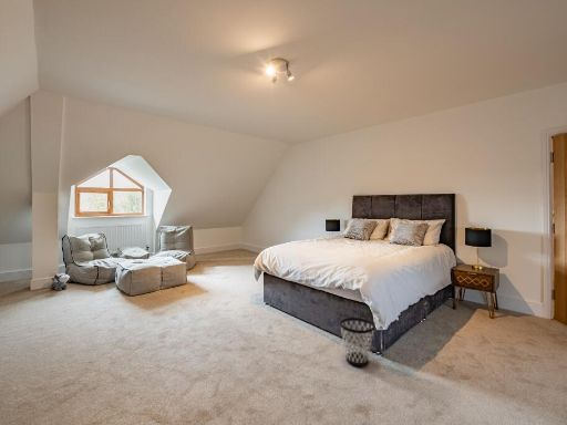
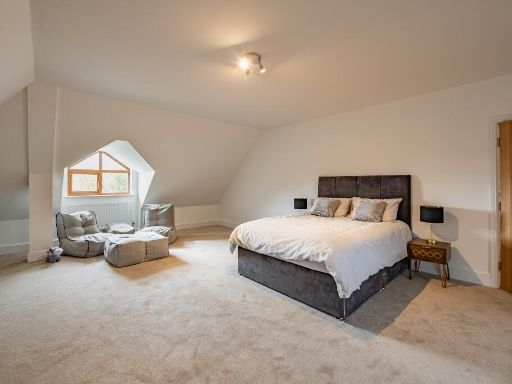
- wastebasket (357, 342)
